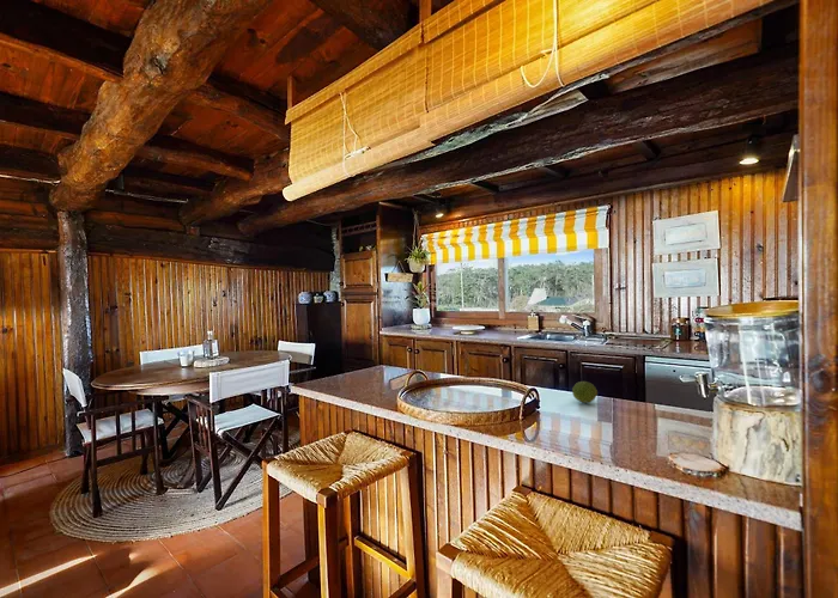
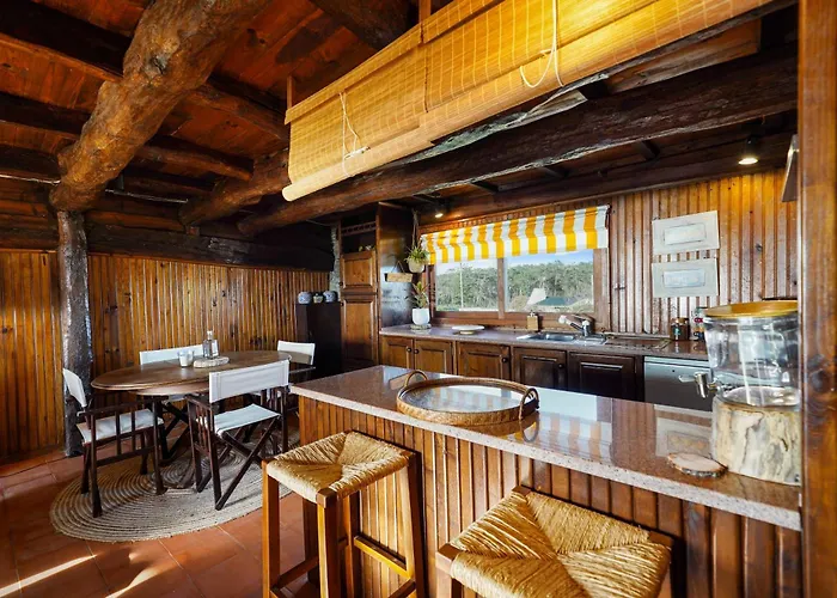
- fruit (584, 391)
